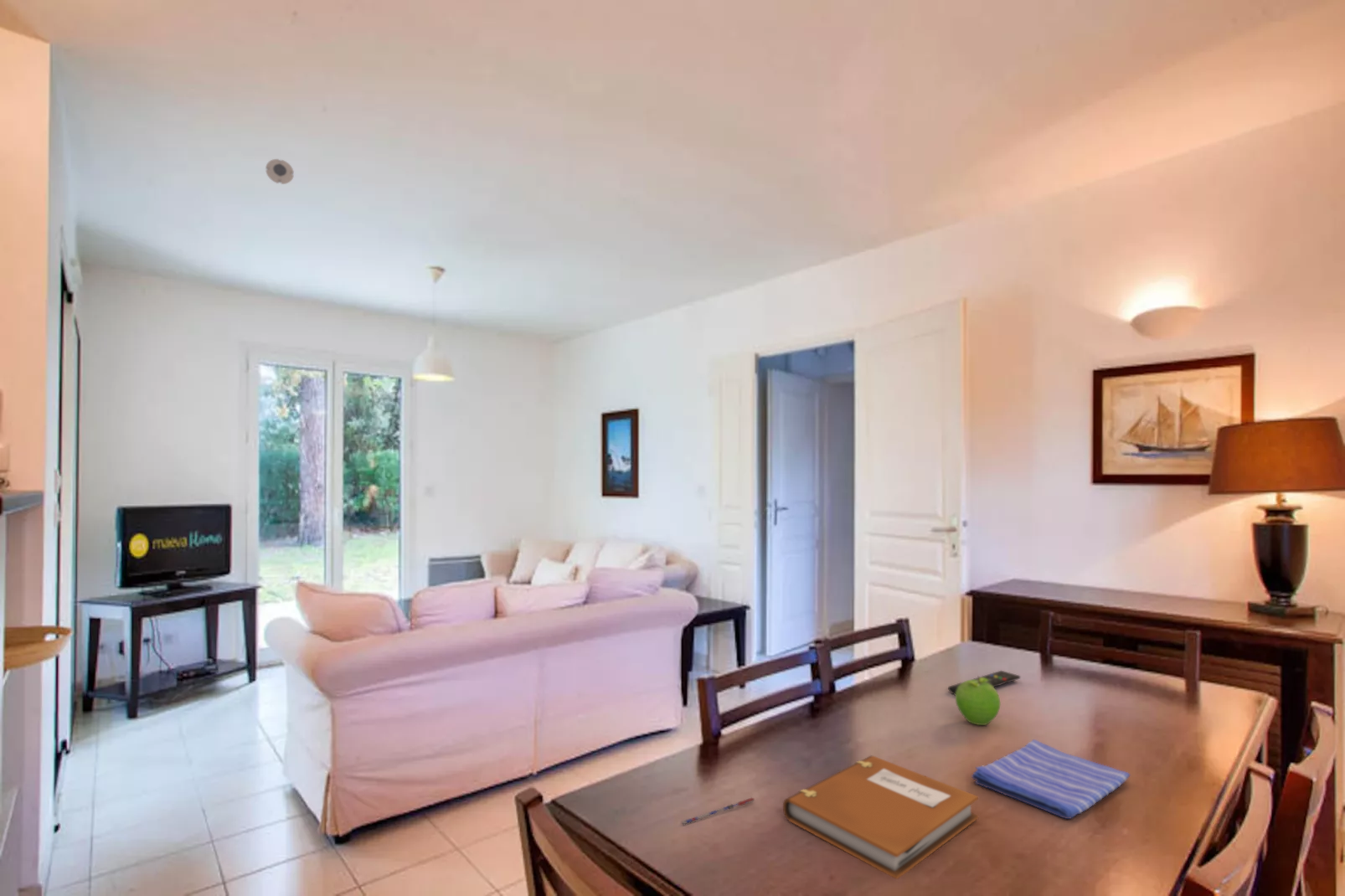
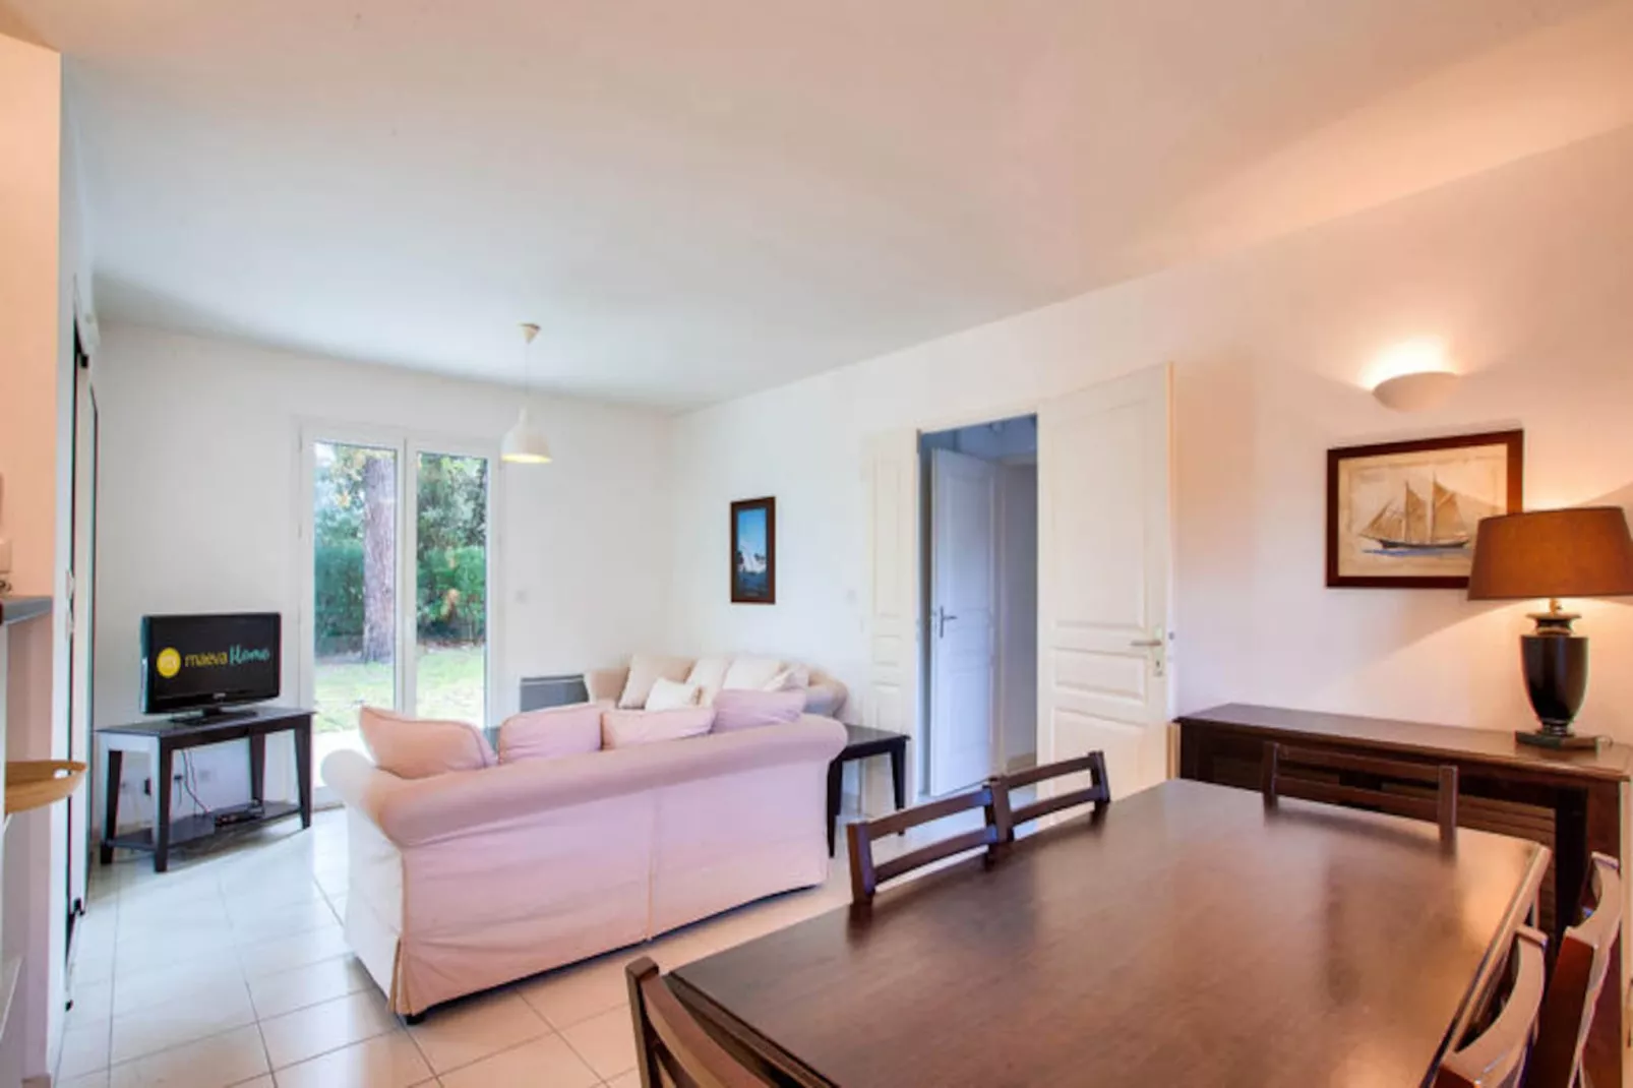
- smoke detector (280, 171)
- fruit (977, 699)
- notebook (882, 806)
- dish towel (1049, 774)
- remote control (986, 682)
- pen (719, 810)
